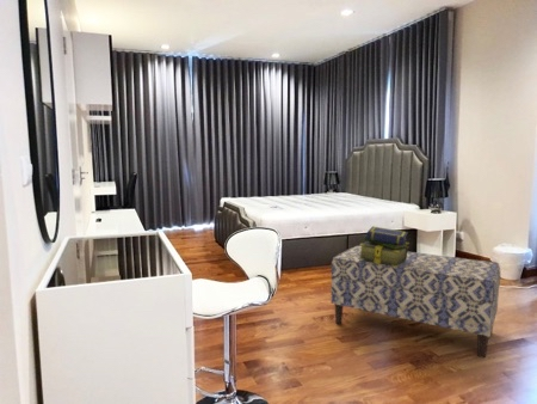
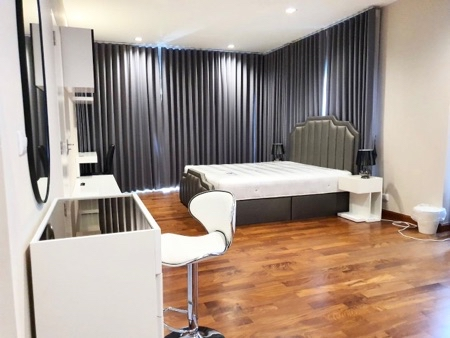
- bench (412, 294)
- stack of books (385, 244)
